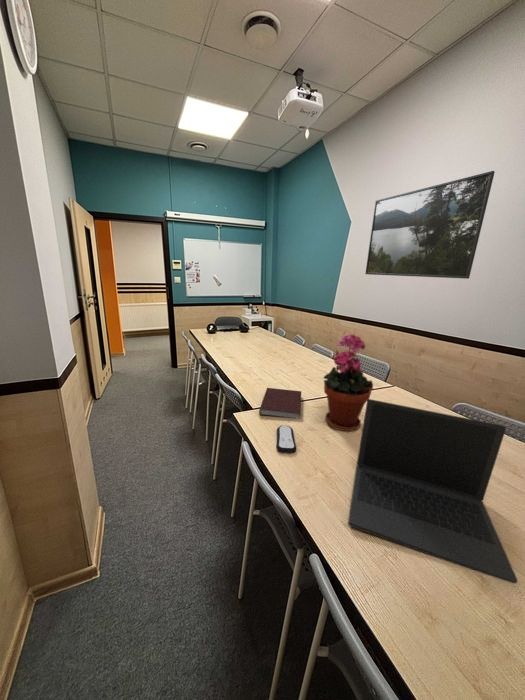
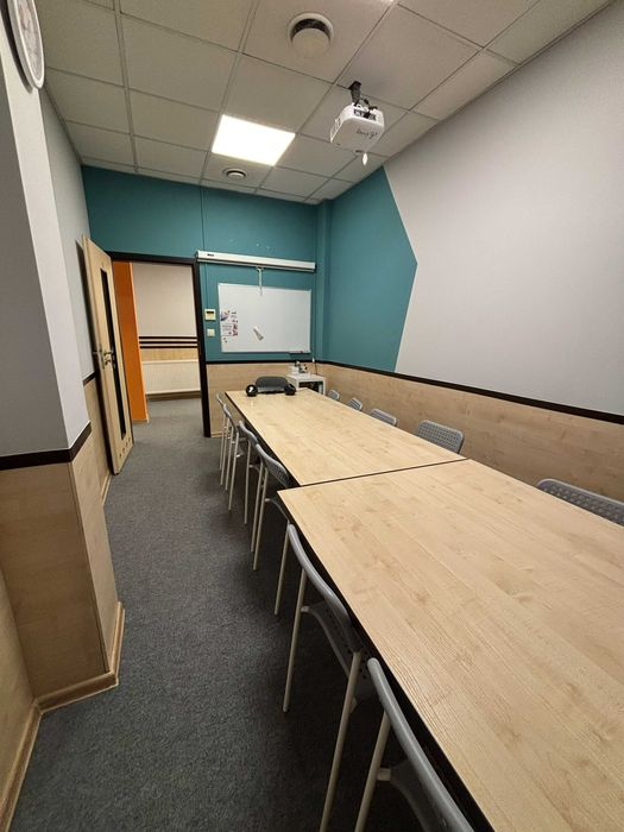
- potted plant (346, 380)
- laptop (428, 474)
- notebook (281, 402)
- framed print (415, 234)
- remote control (285, 438)
